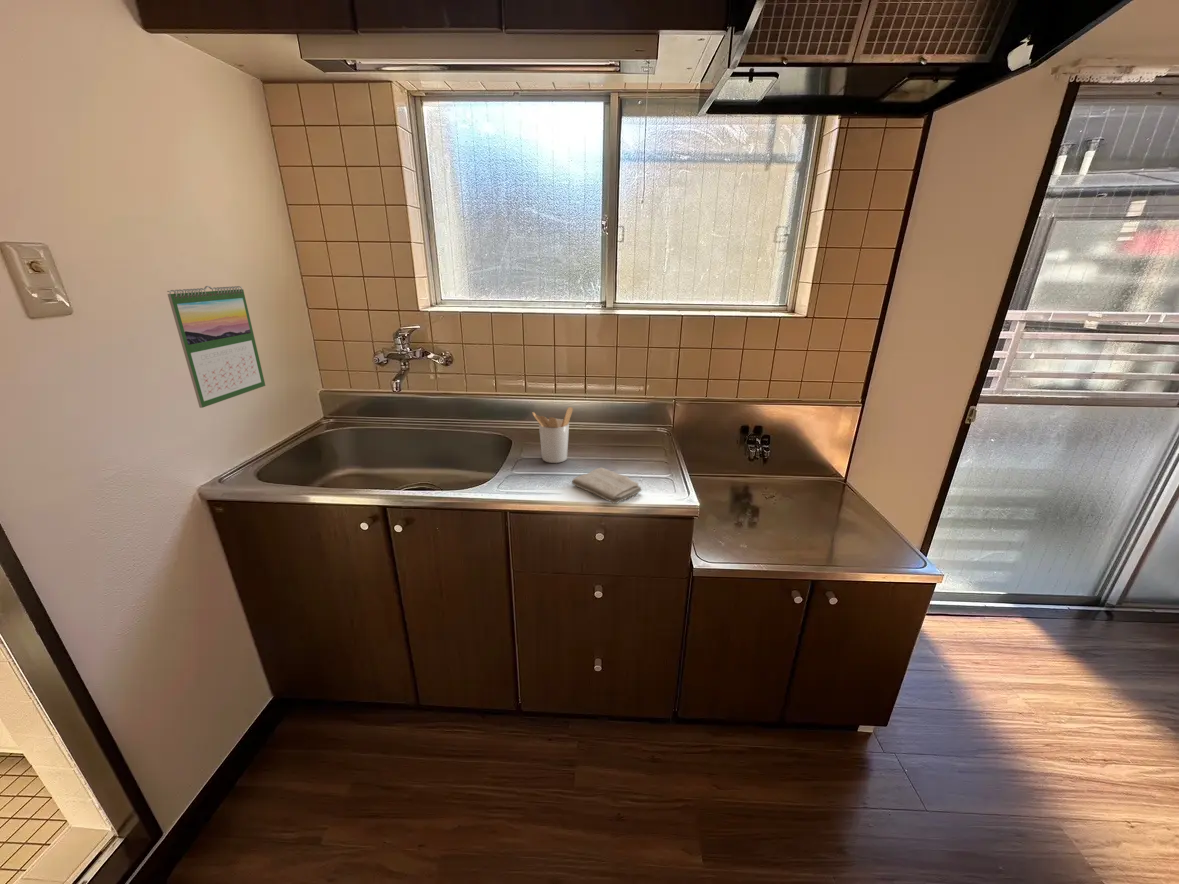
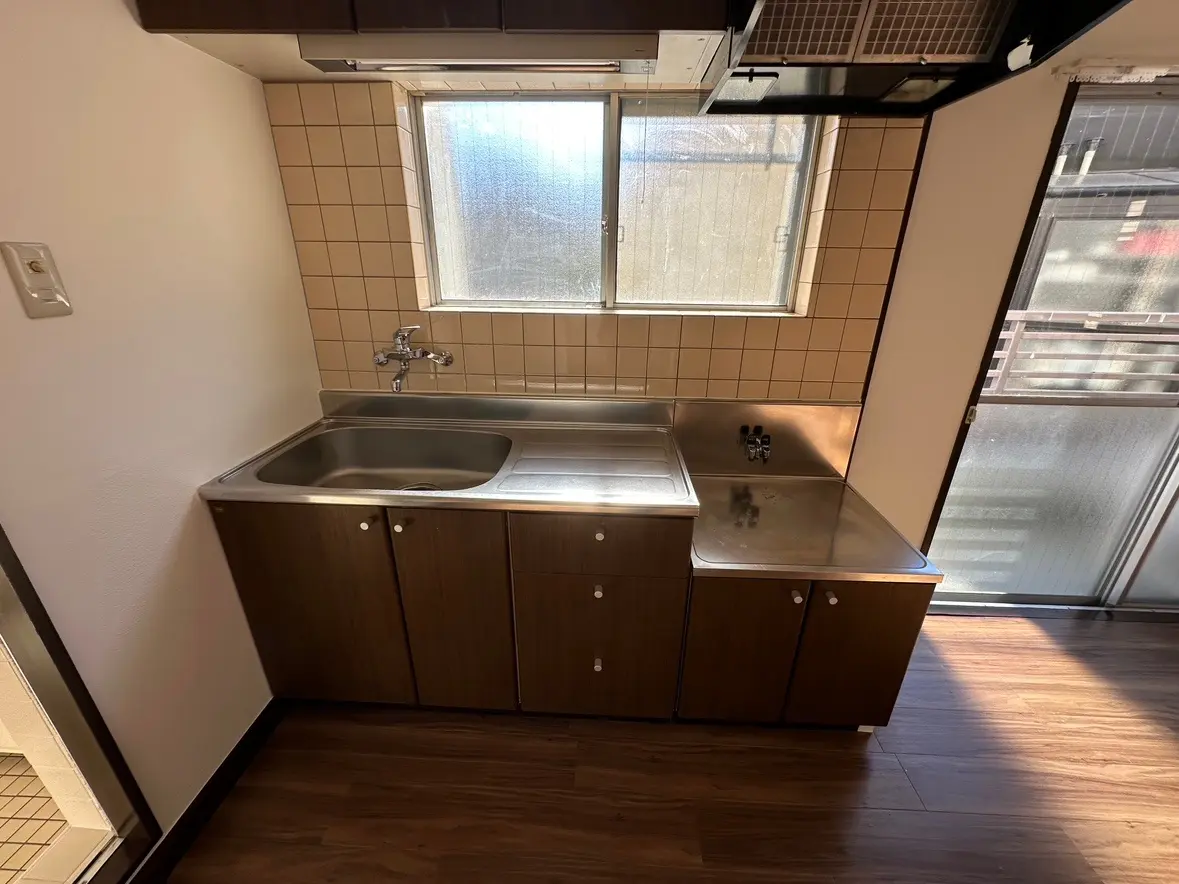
- utensil holder (551, 434)
- calendar (221, 342)
- washcloth (606, 484)
